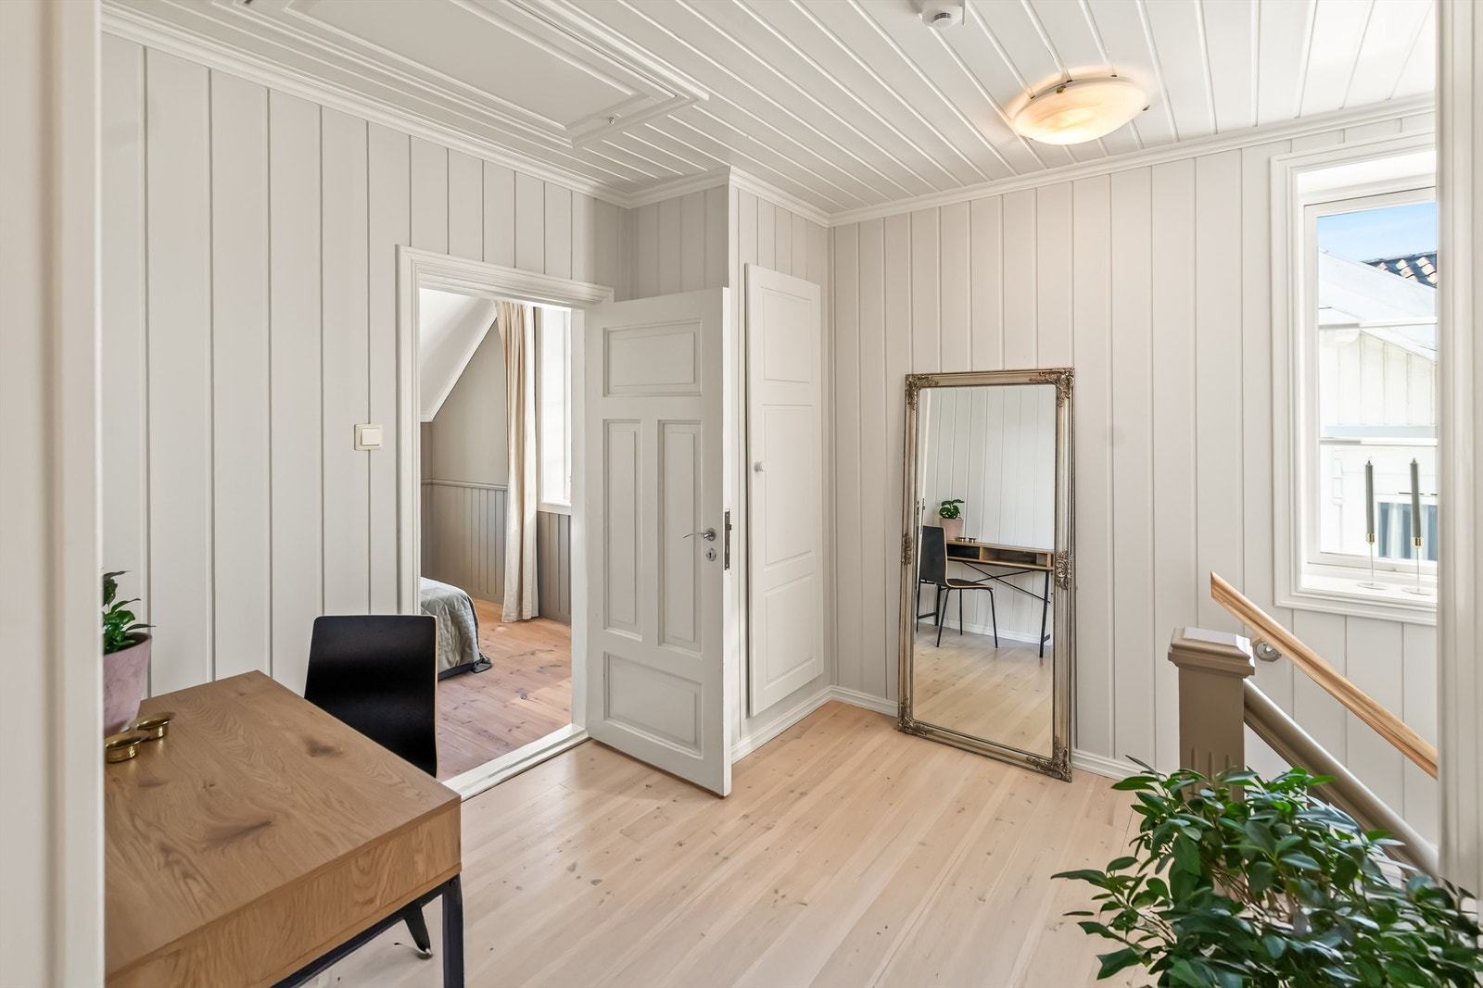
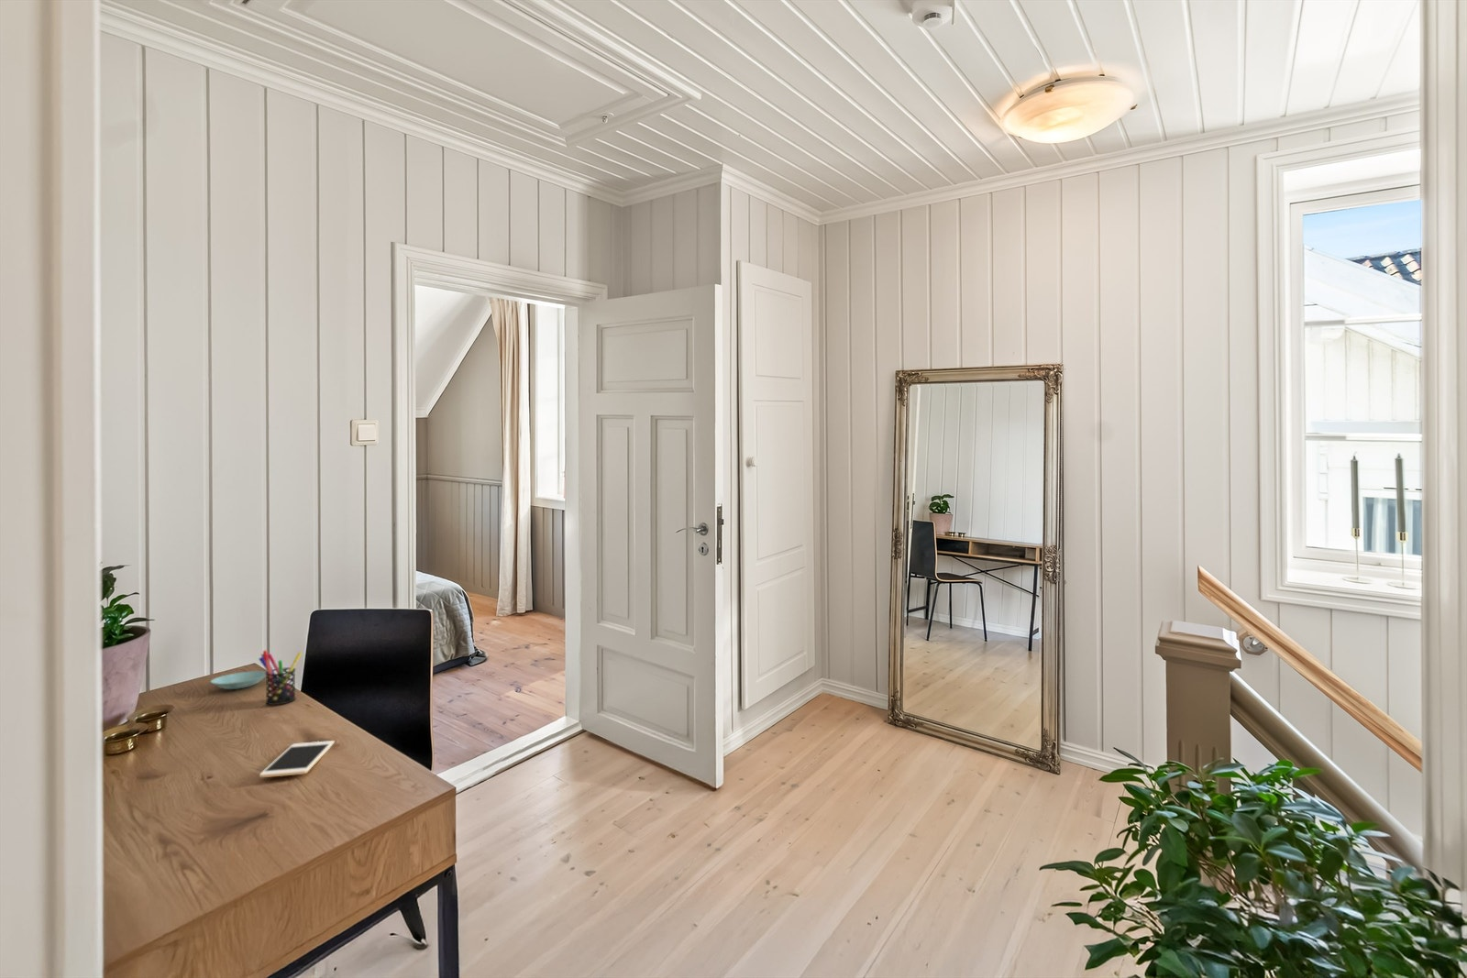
+ cell phone (299, 758)
+ saucer (239, 681)
+ pen holder (278, 676)
